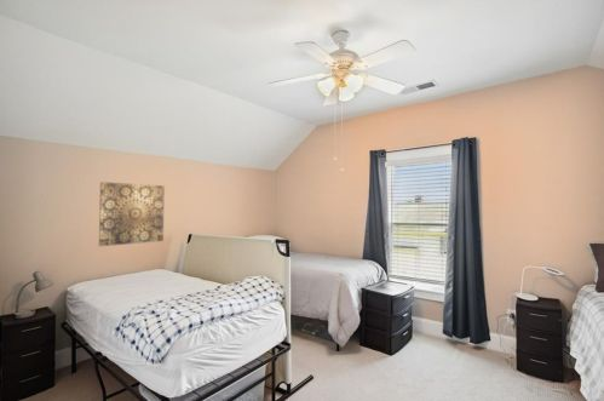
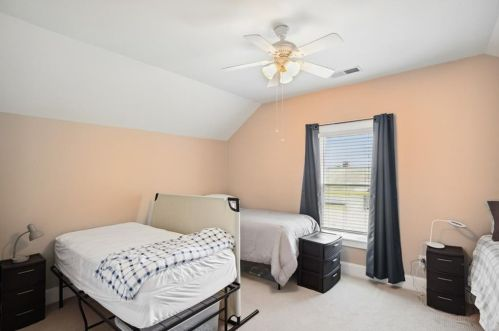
- wall art (133, 213)
